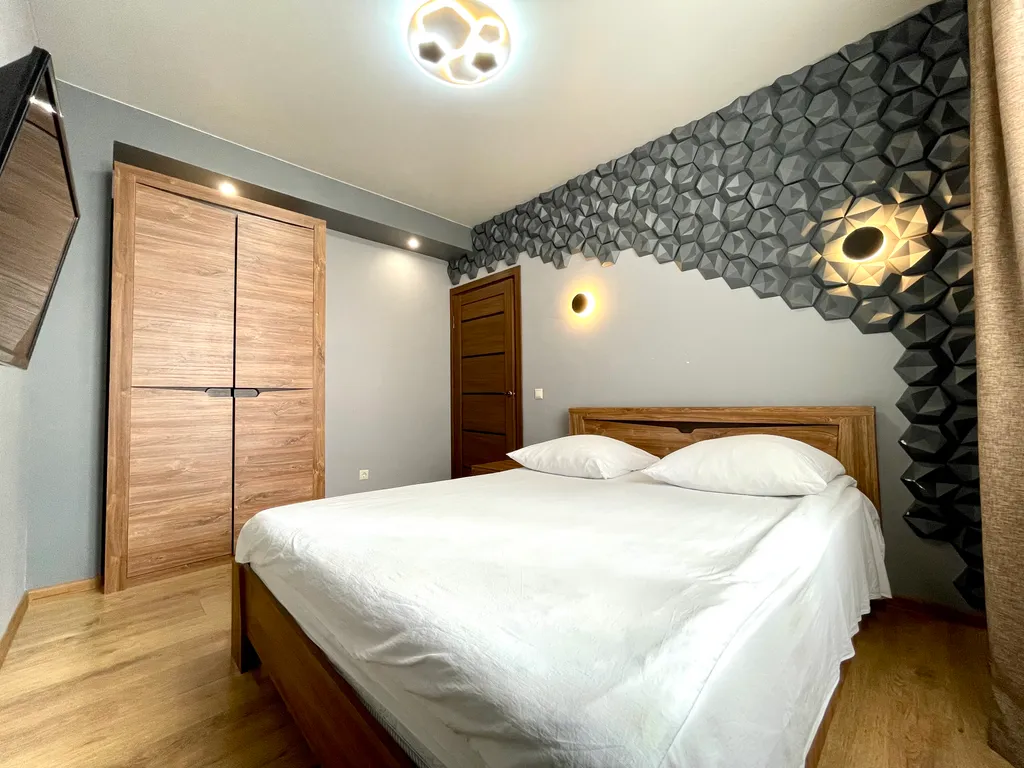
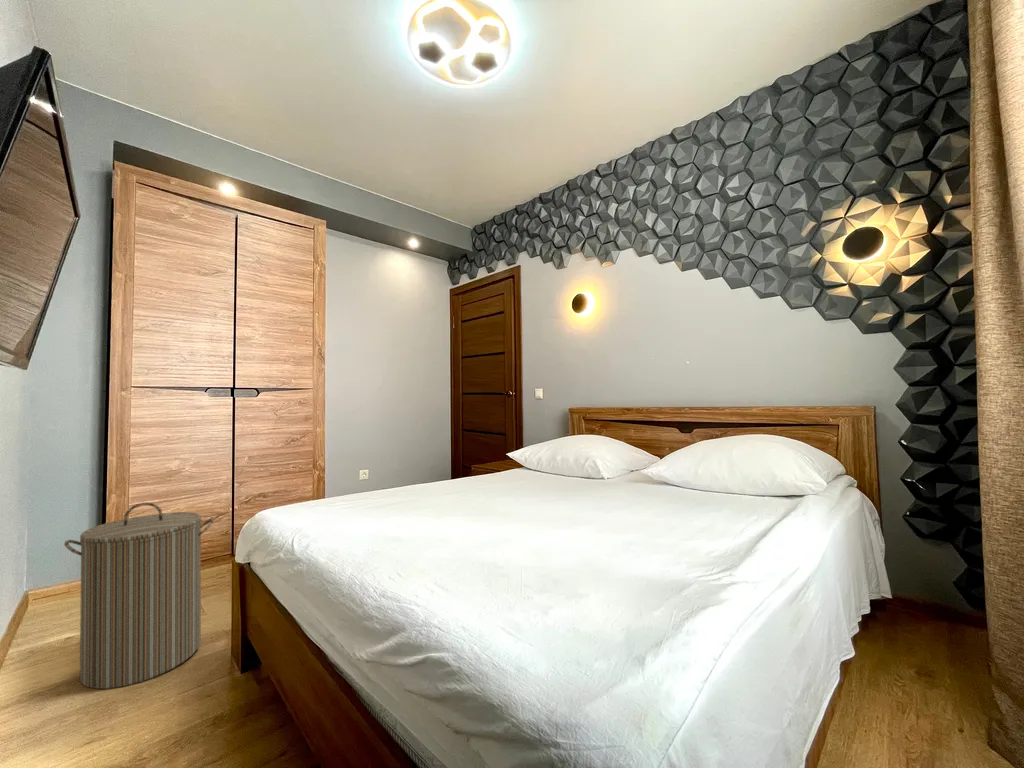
+ laundry hamper (144, 580)
